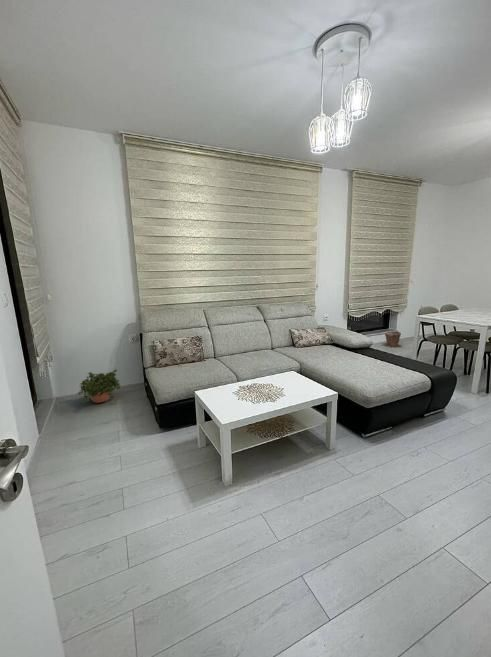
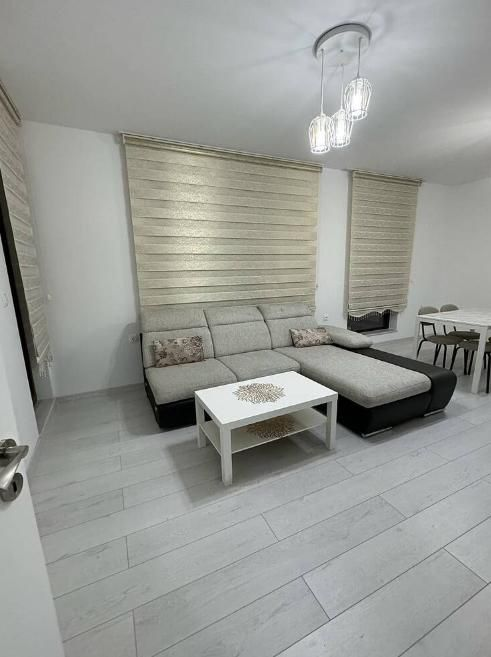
- potted plant (99, 386)
- plant pot (392, 338)
